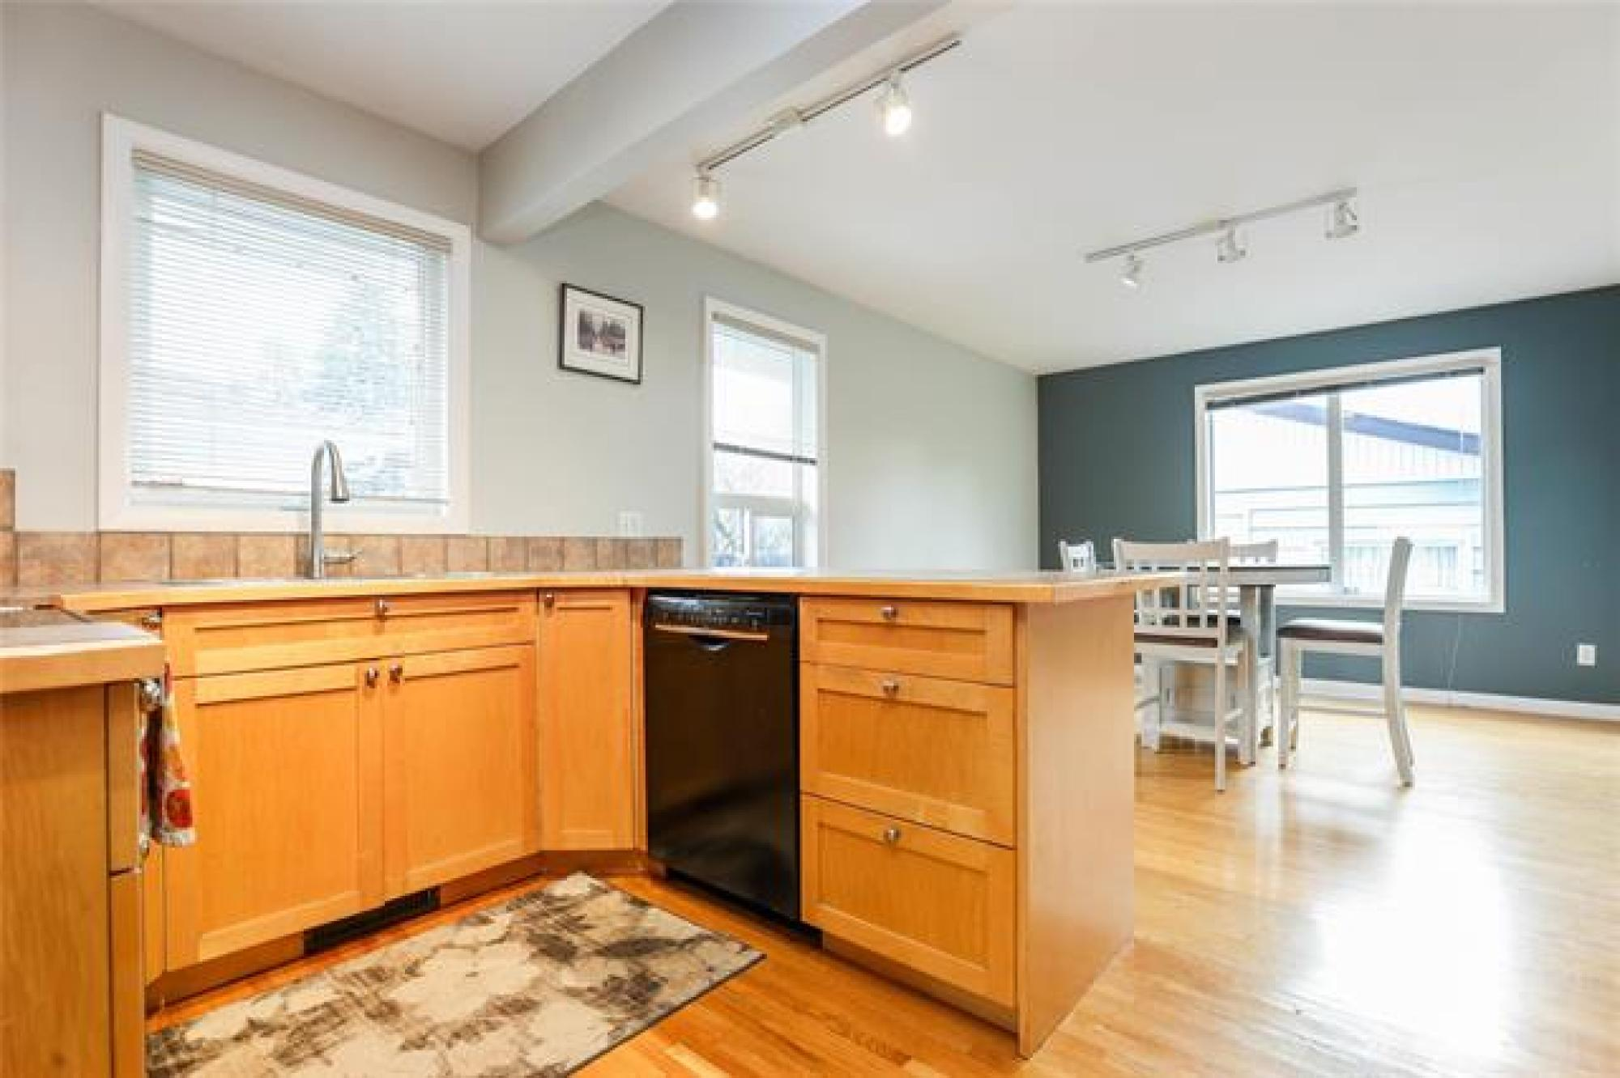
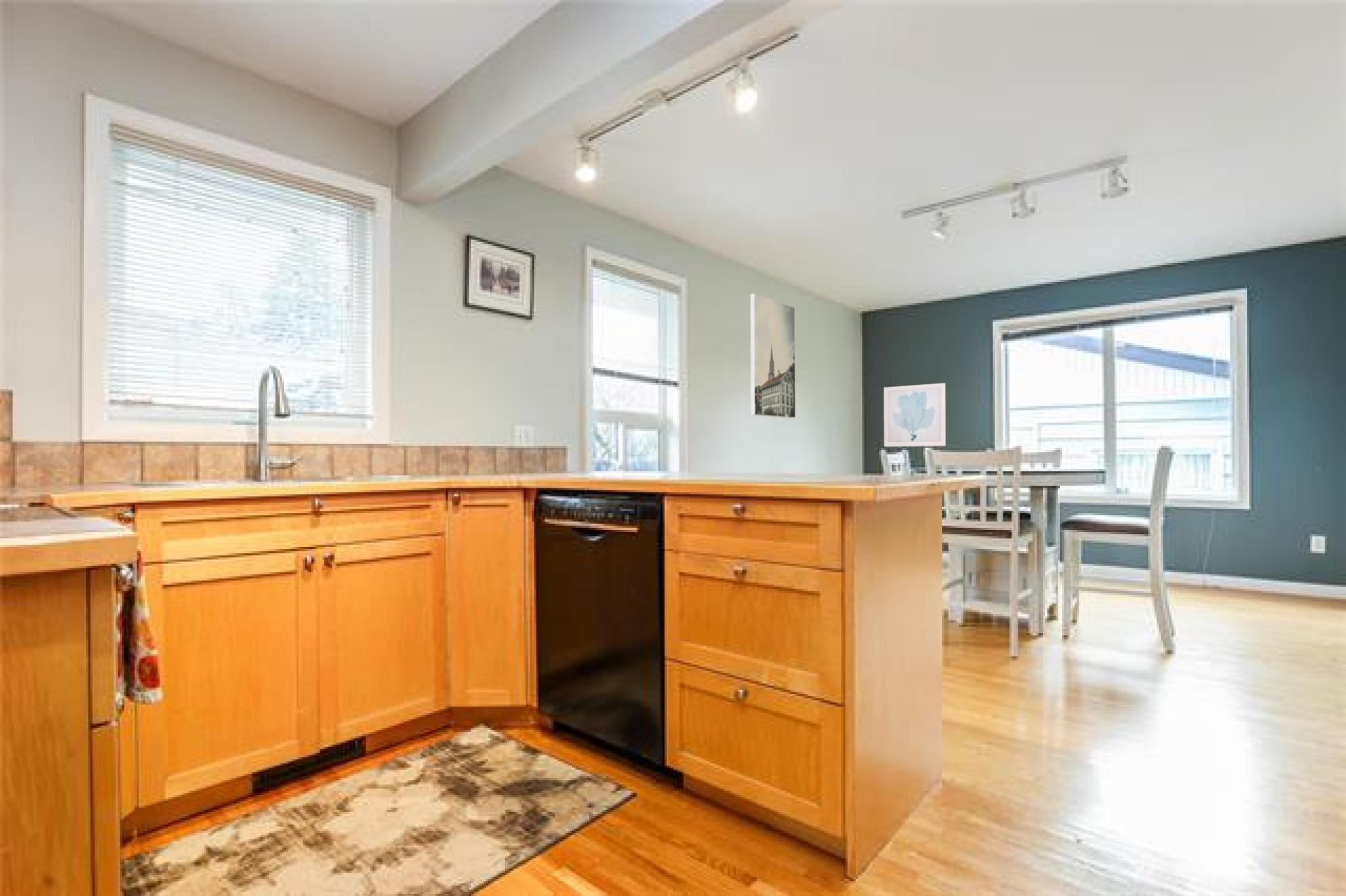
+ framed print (774, 359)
+ wall art (913, 416)
